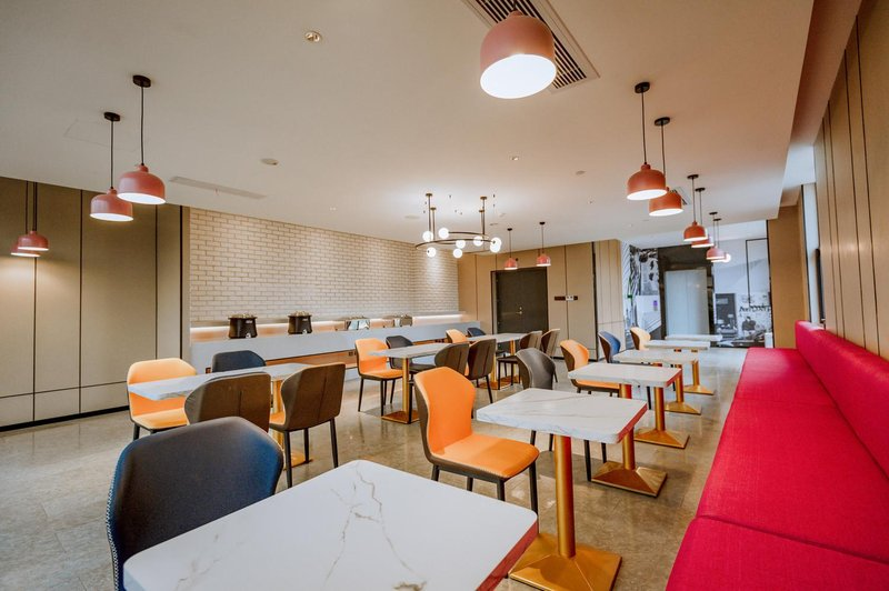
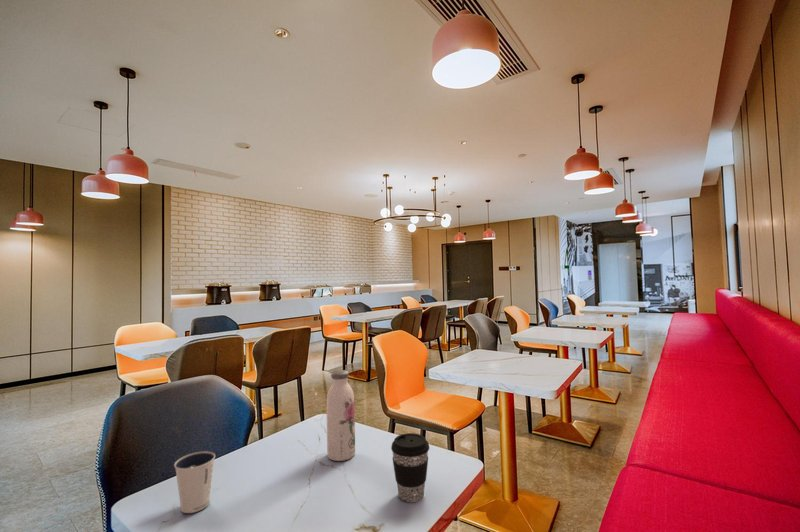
+ water bottle (340, 412)
+ dixie cup (195, 482)
+ coffee cup (410, 467)
